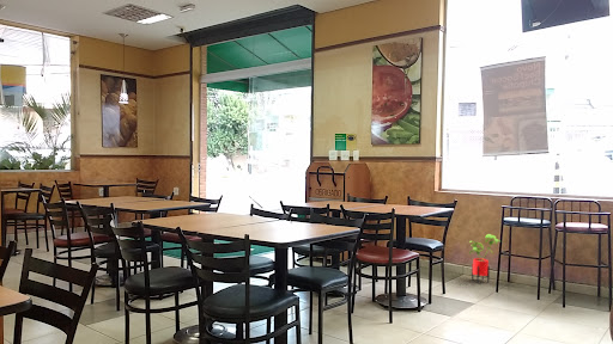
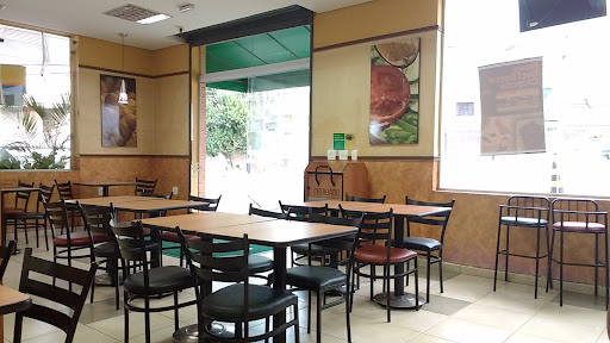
- house plant (481, 257)
